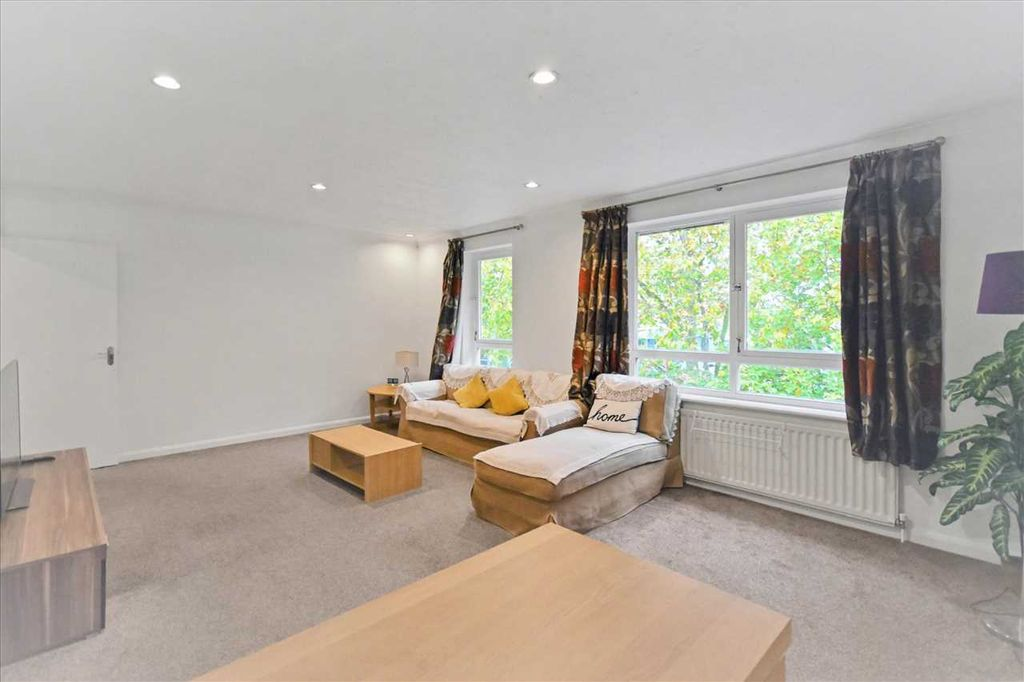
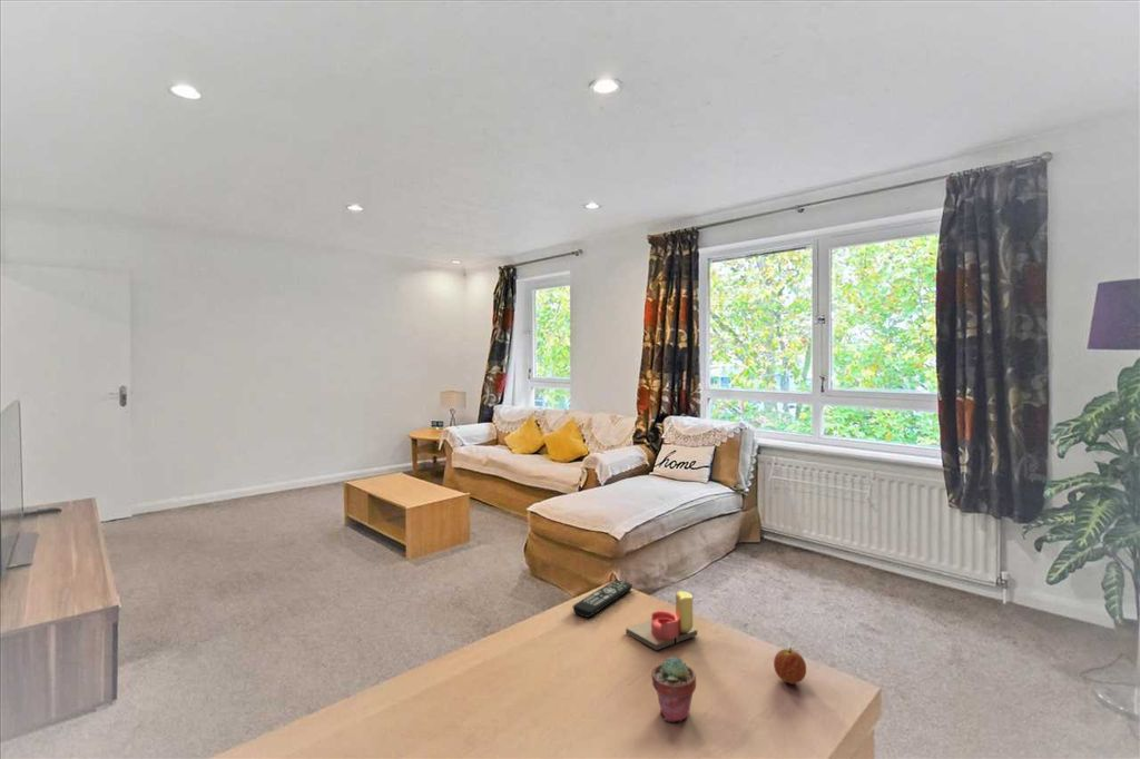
+ remote control (603, 597)
+ potted succulent (674, 684)
+ candle (662, 613)
+ fruit (789, 663)
